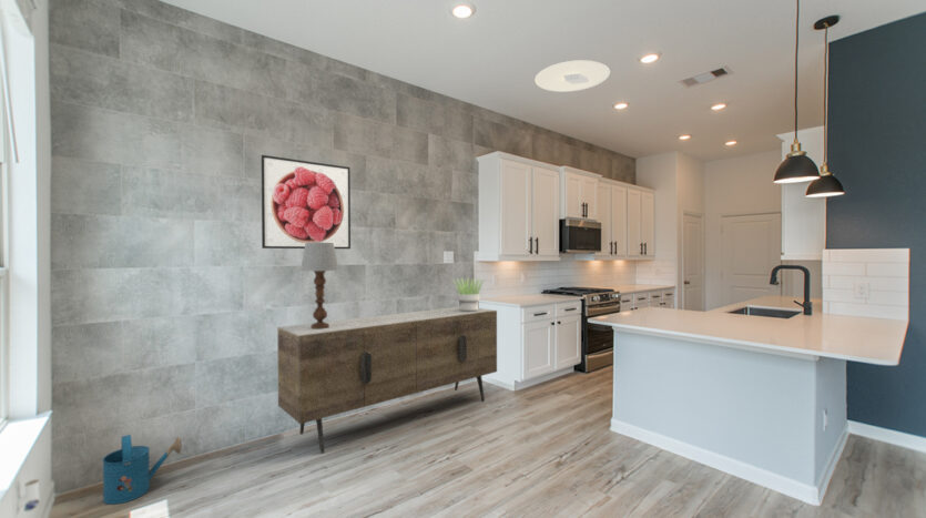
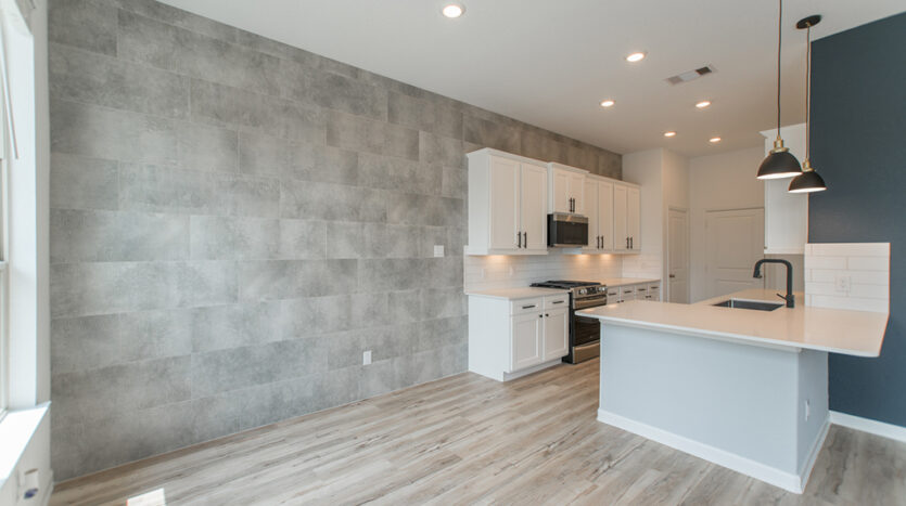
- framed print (308, 204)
- table lamp (319, 284)
- watering can (143, 460)
- sideboard (403, 367)
- ceiling light (571, 73)
- potted plant (468, 294)
